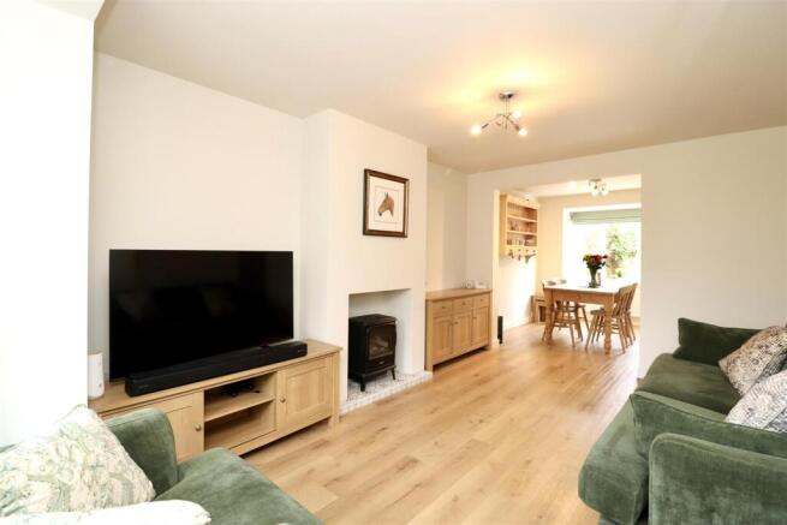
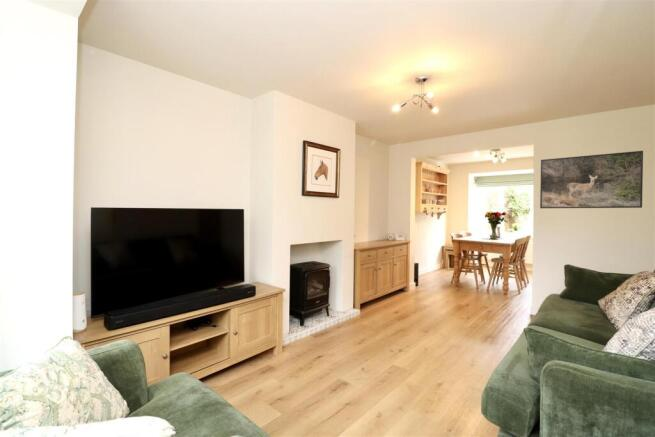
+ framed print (587, 181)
